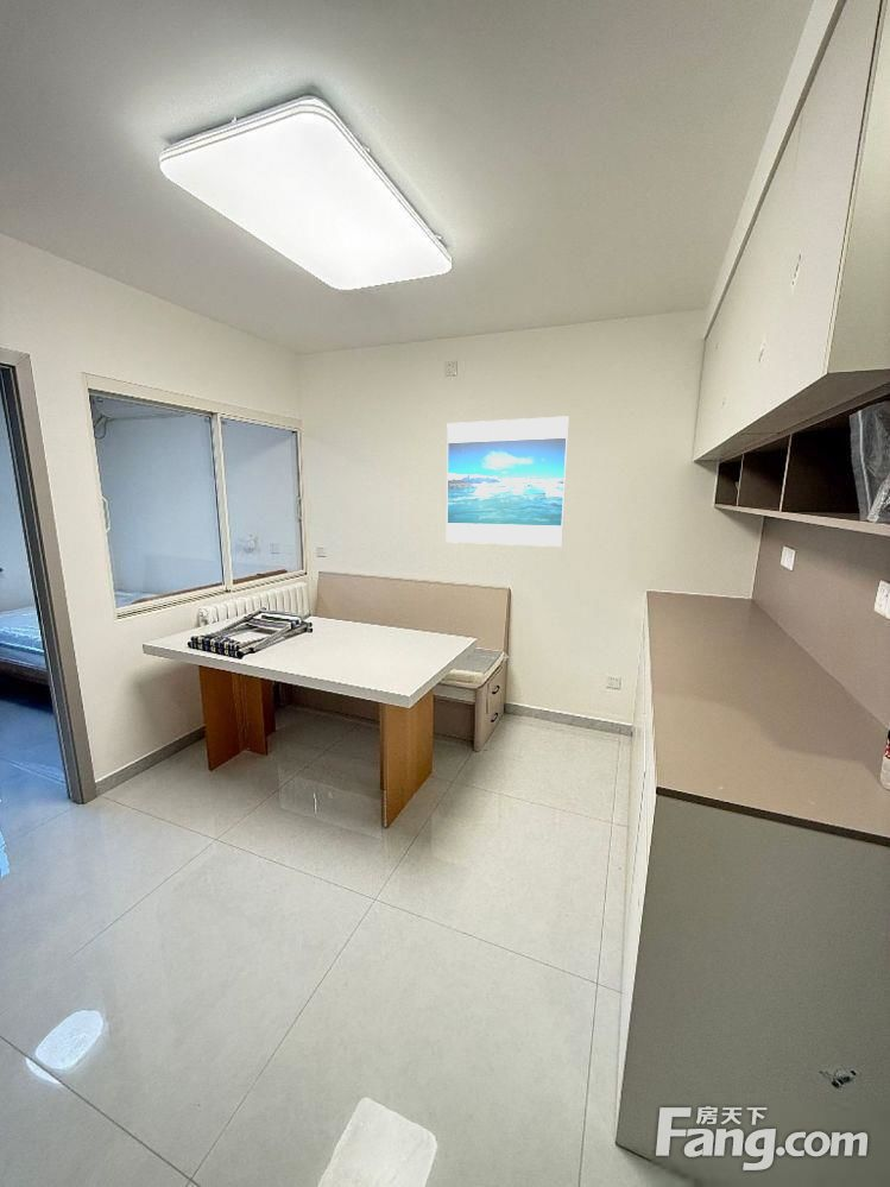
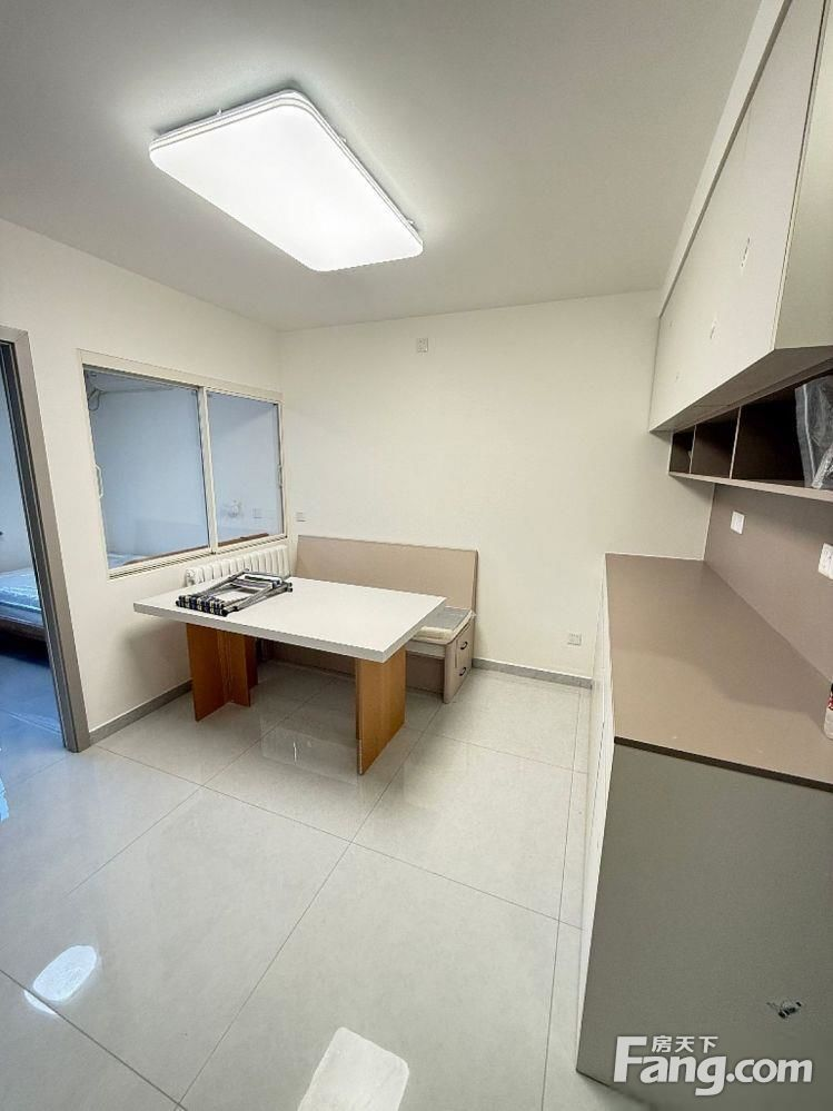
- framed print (503, 484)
